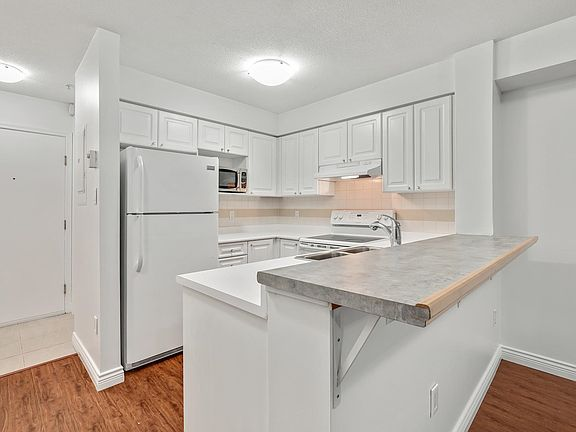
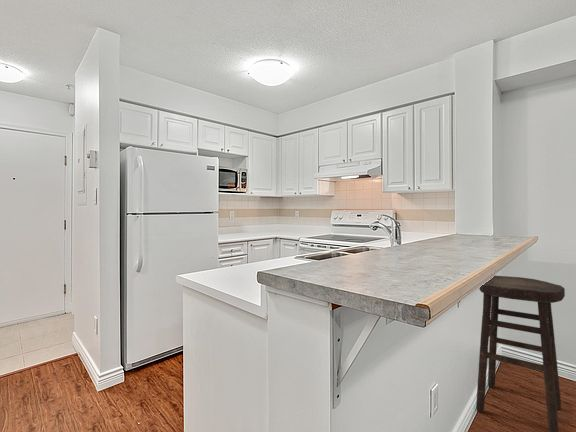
+ stool (519, 345)
